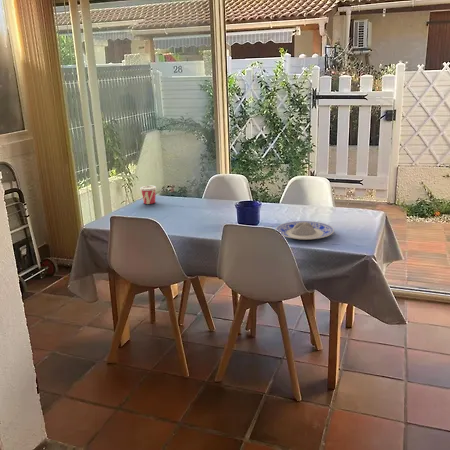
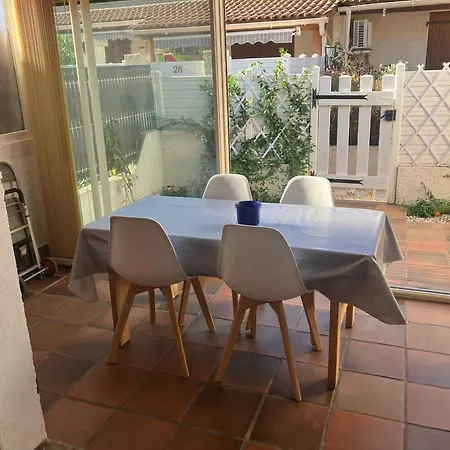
- plate (304, 229)
- cup (148, 194)
